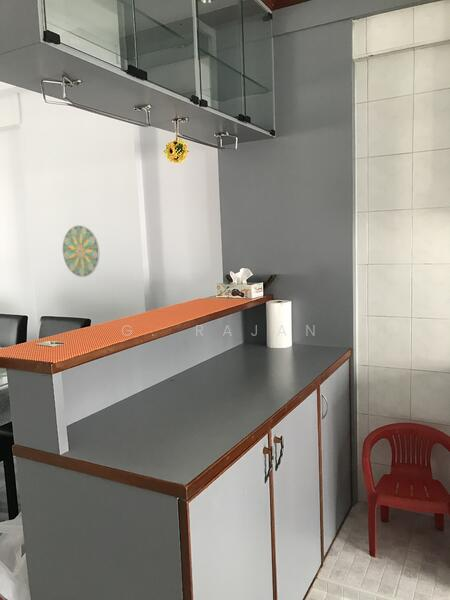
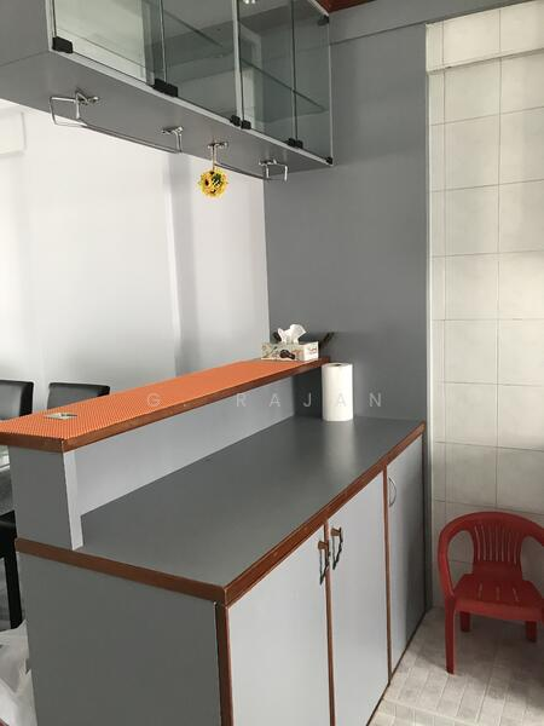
- decorative plate (80, 251)
